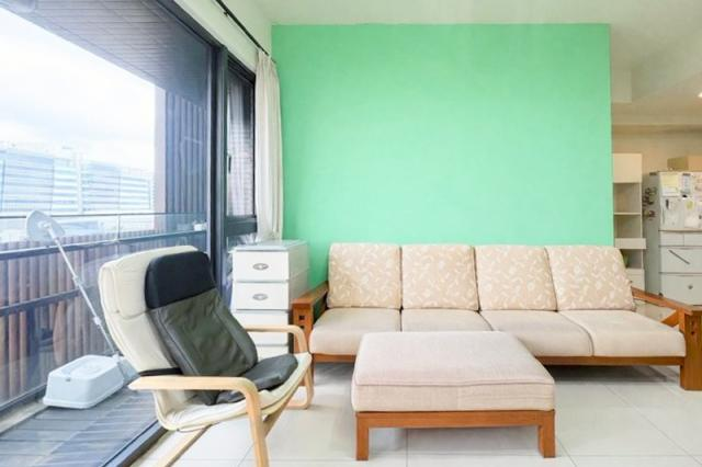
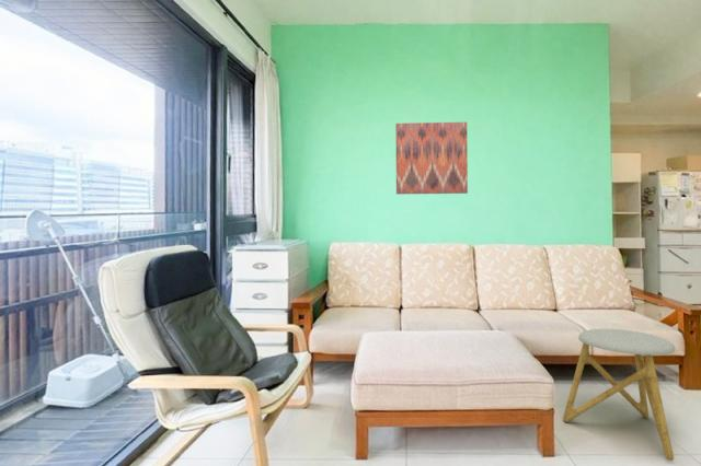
+ wall art (430, 158)
+ stool (616, 382)
